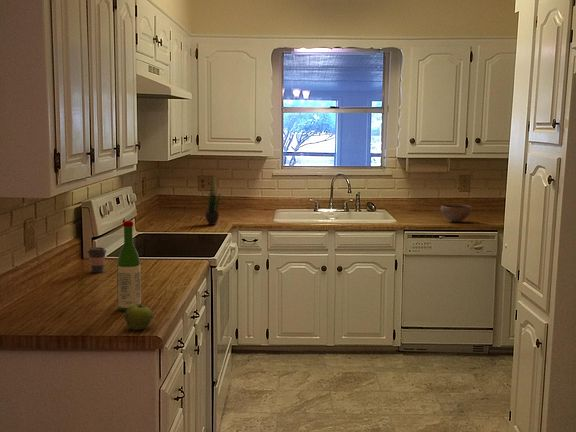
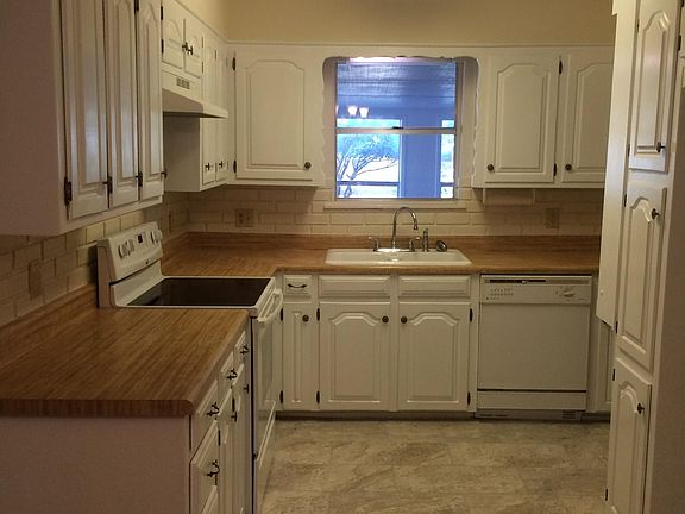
- bowl (455, 214)
- apple (139, 315)
- wine bottle (128, 265)
- coffee cup (97, 260)
- potted plant (213, 196)
